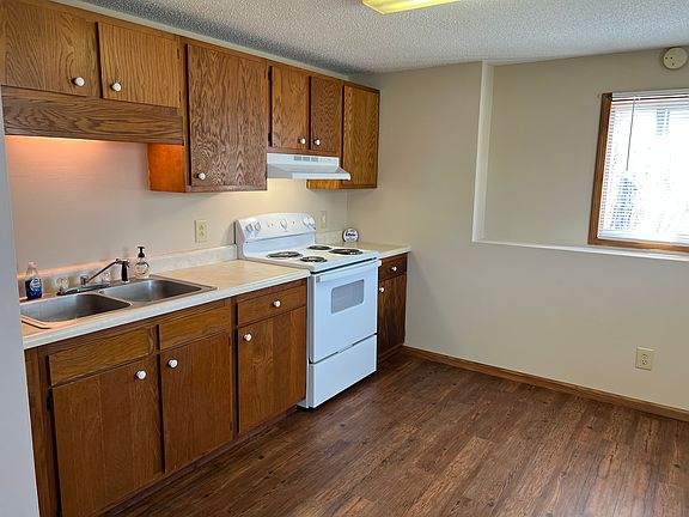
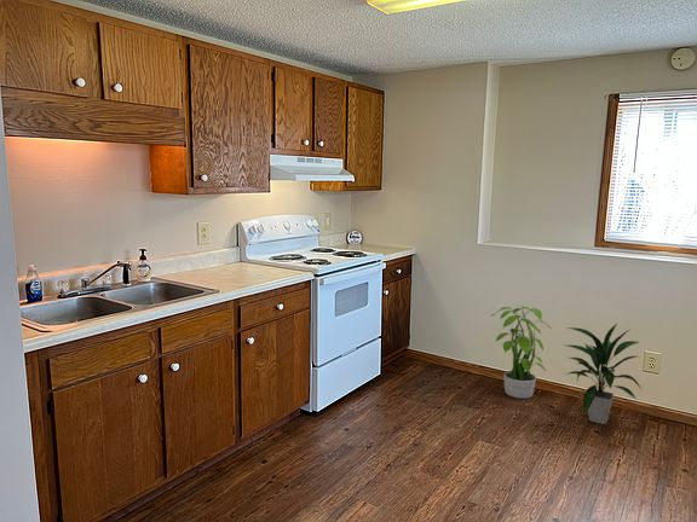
+ indoor plant (599, 371)
+ potted plant (514, 349)
